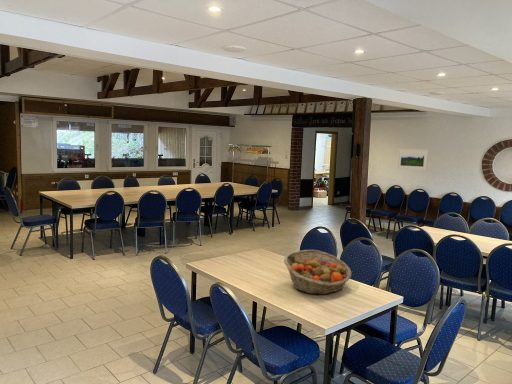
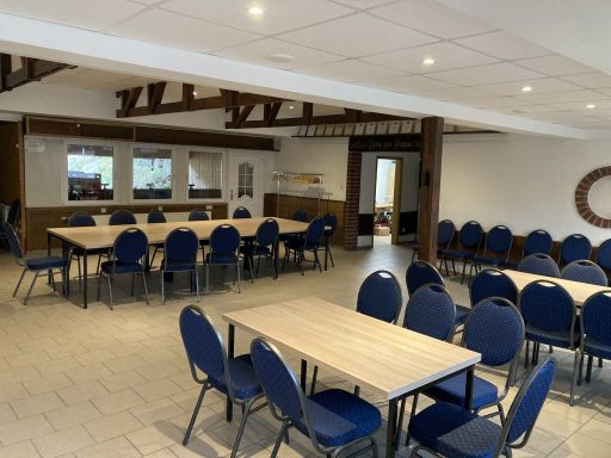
- fruit basket (317, 271)
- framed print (412, 159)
